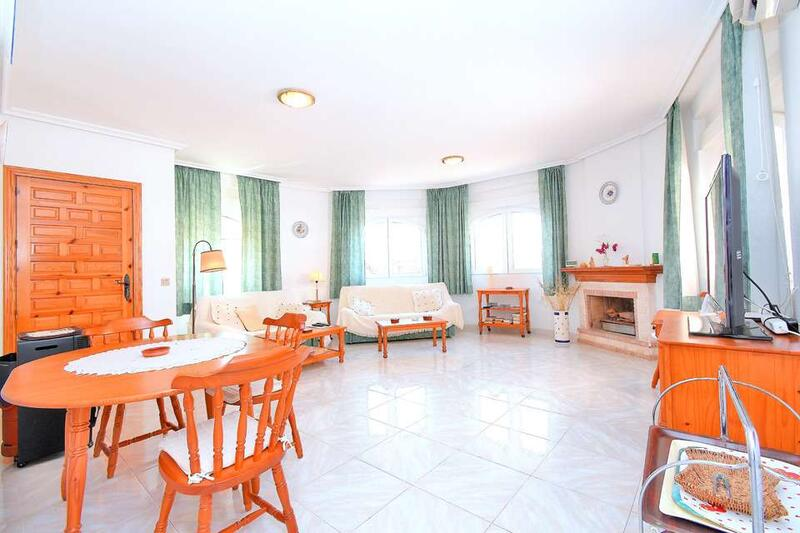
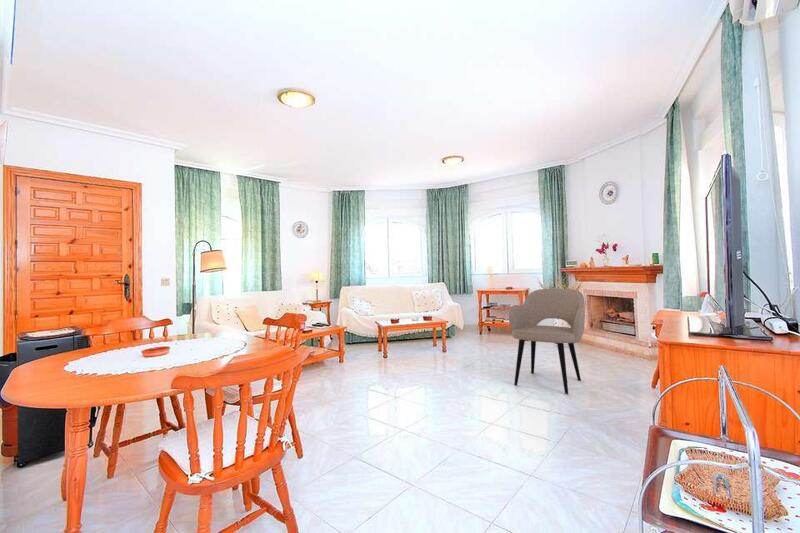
+ armchair (549, 335)
